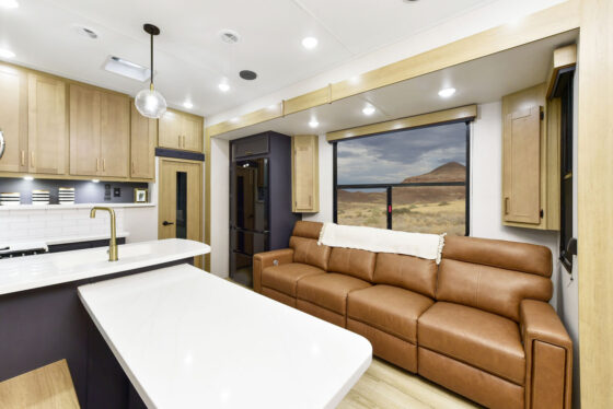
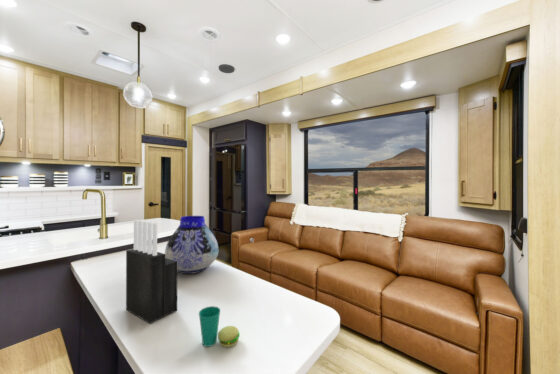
+ knife block (154, 264)
+ vase (192, 243)
+ cup (217, 326)
